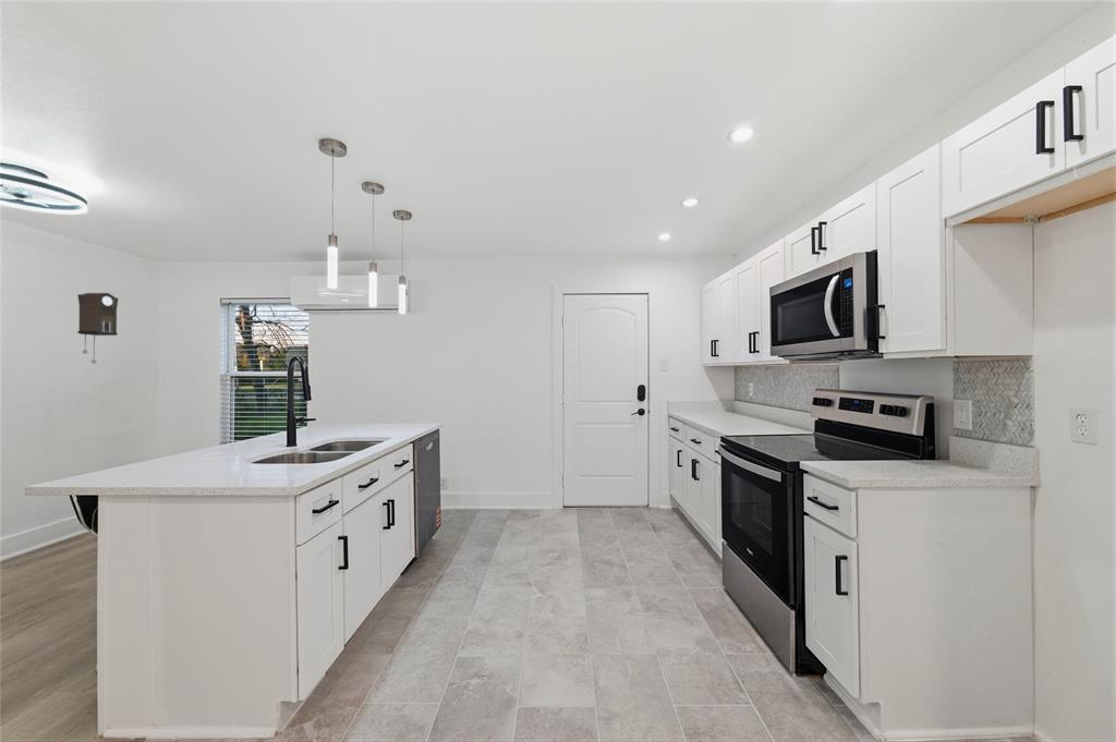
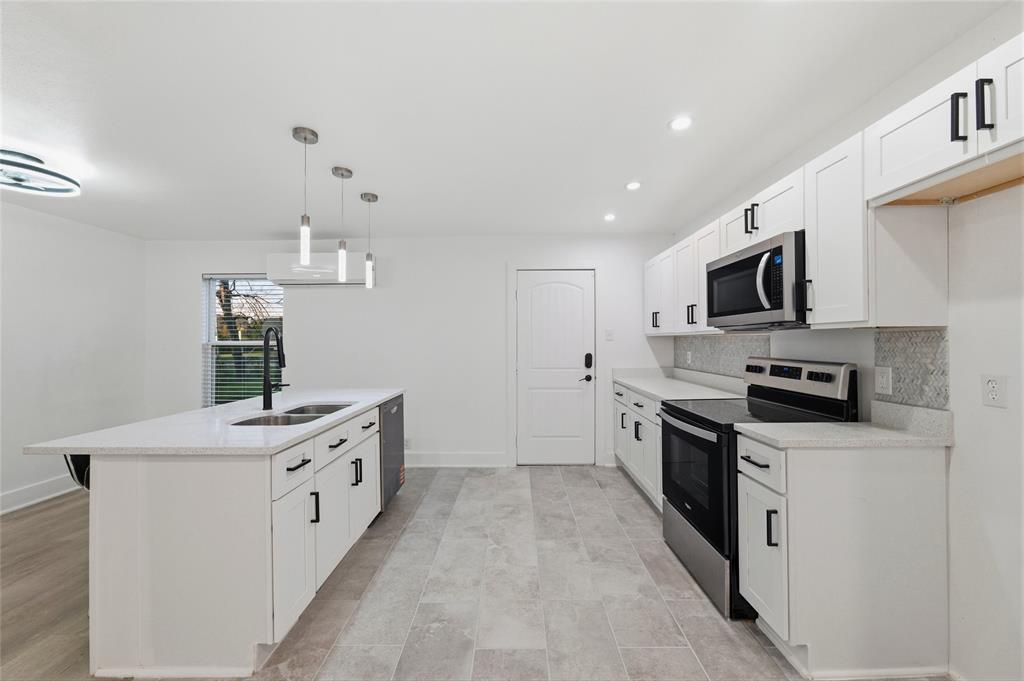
- pendulum clock (98, 328)
